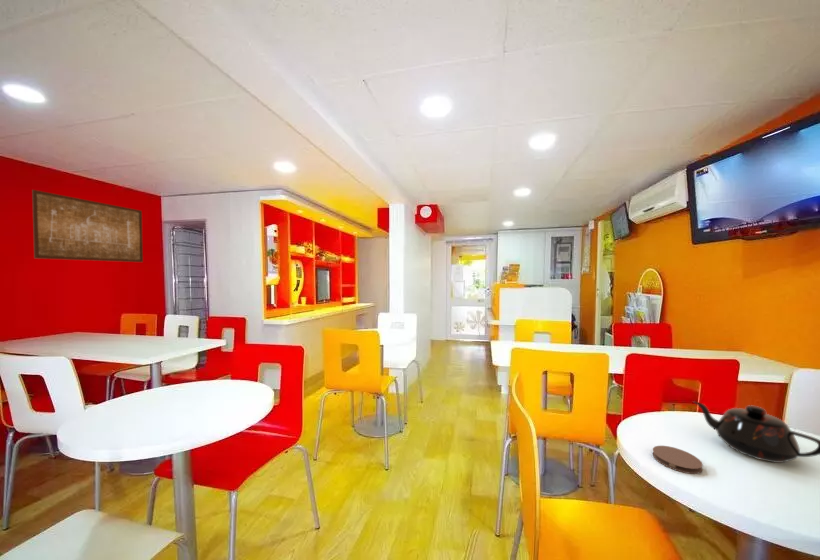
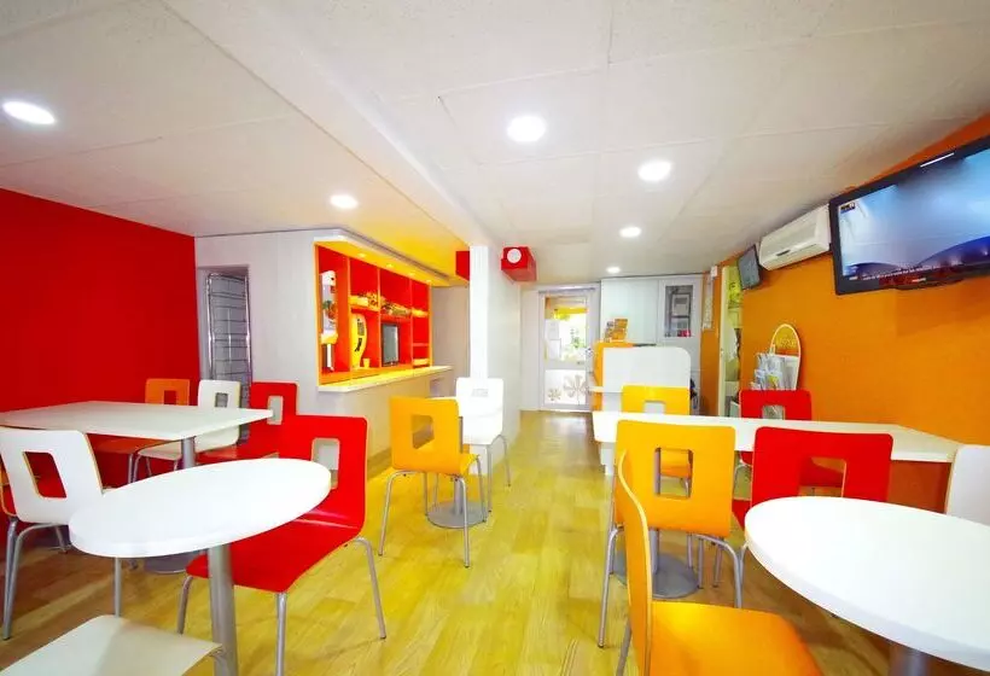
- teapot (750, 427)
- coaster (676, 458)
- wall art (95, 231)
